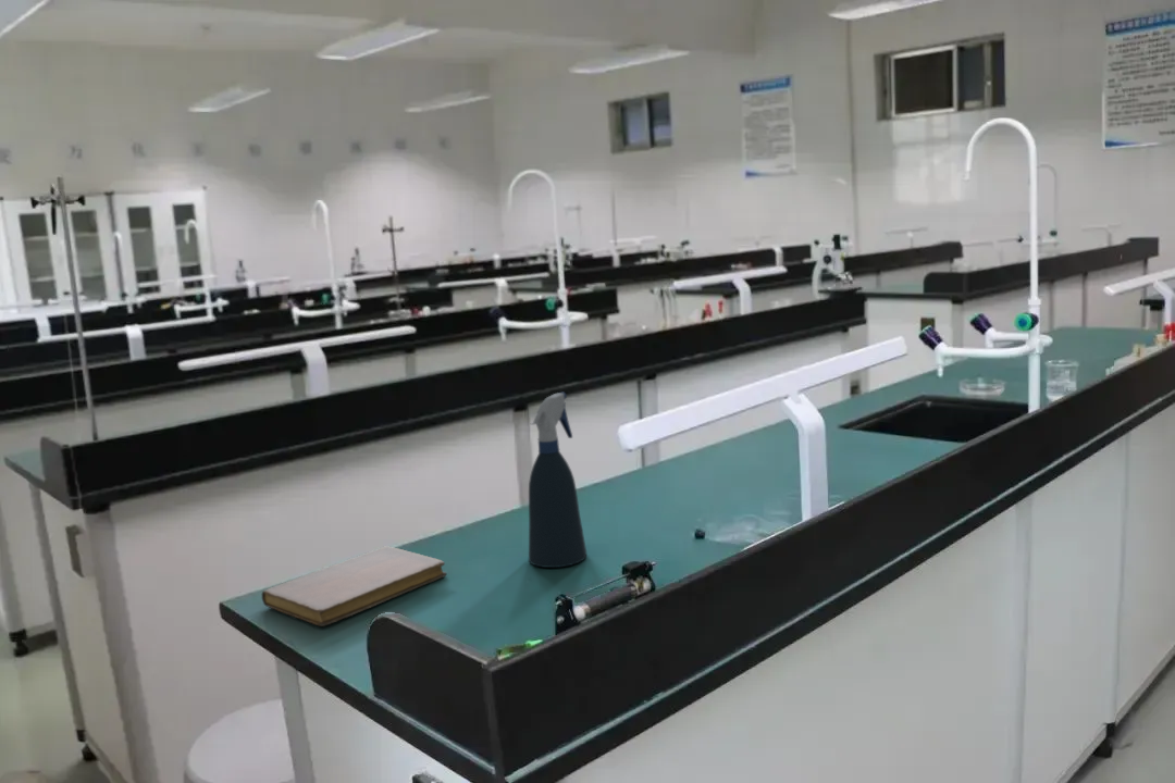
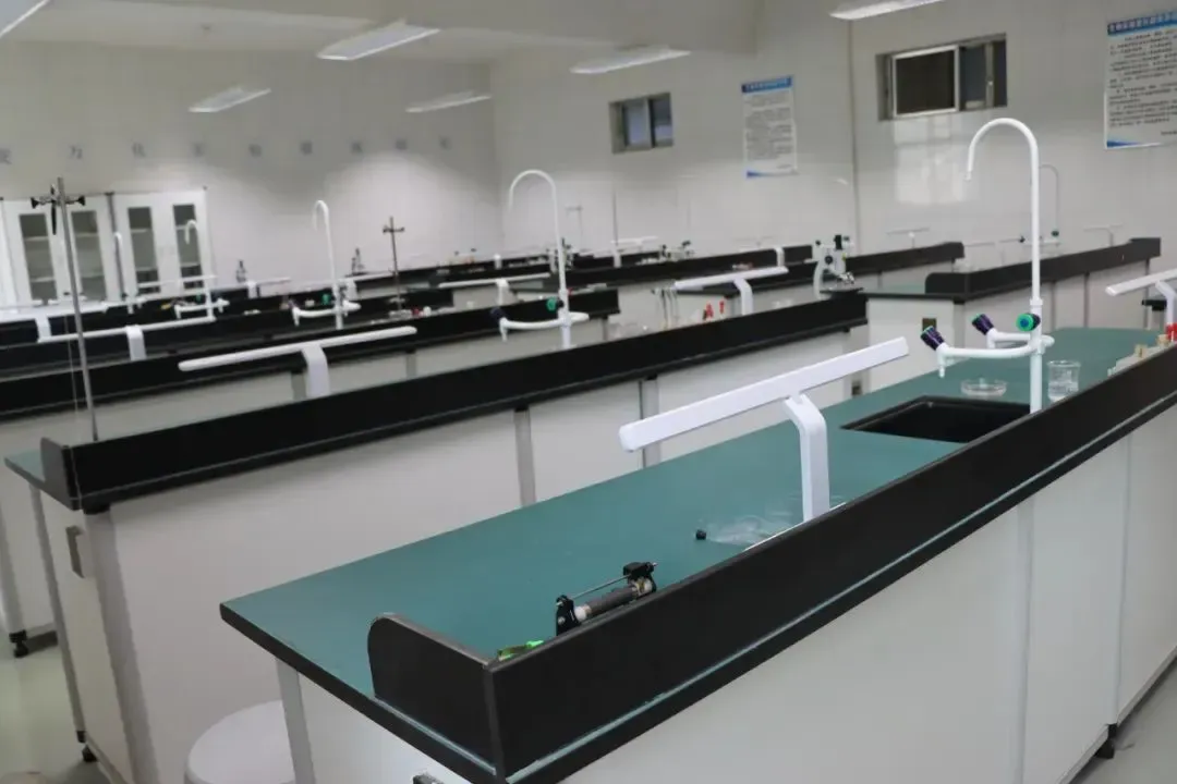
- spray bottle (551, 477)
- notebook (356, 582)
